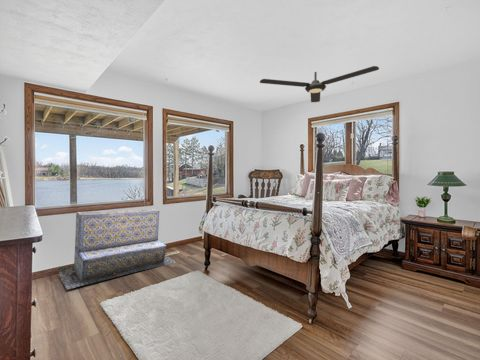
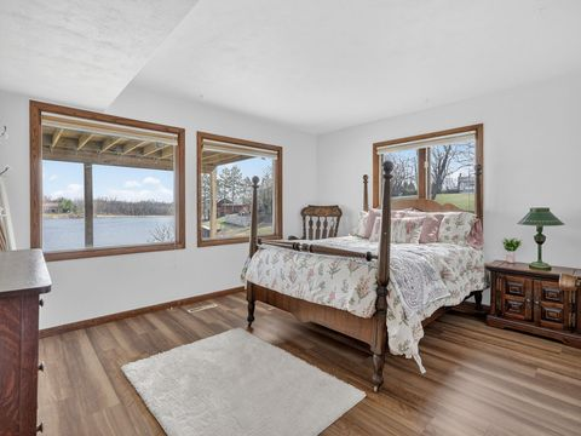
- ceiling fan (315, 86)
- bench (120, 238)
